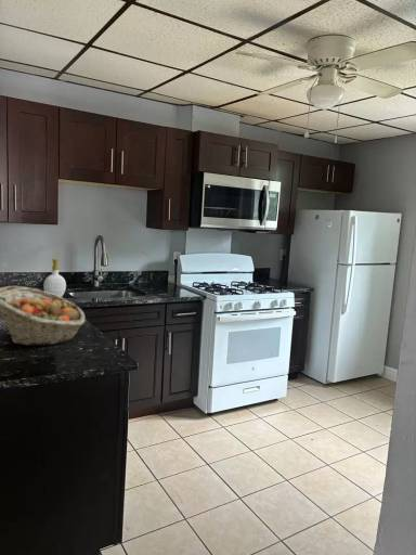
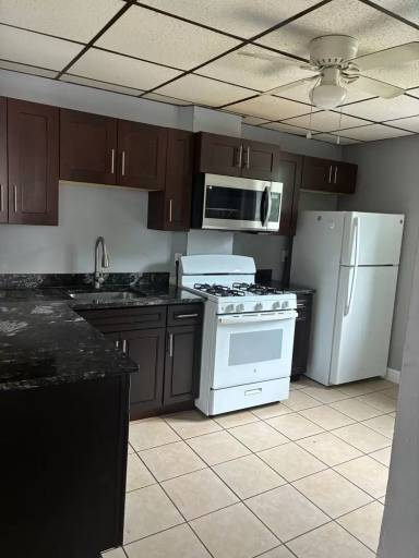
- soap bottle (54, 278)
- fruit basket (40, 312)
